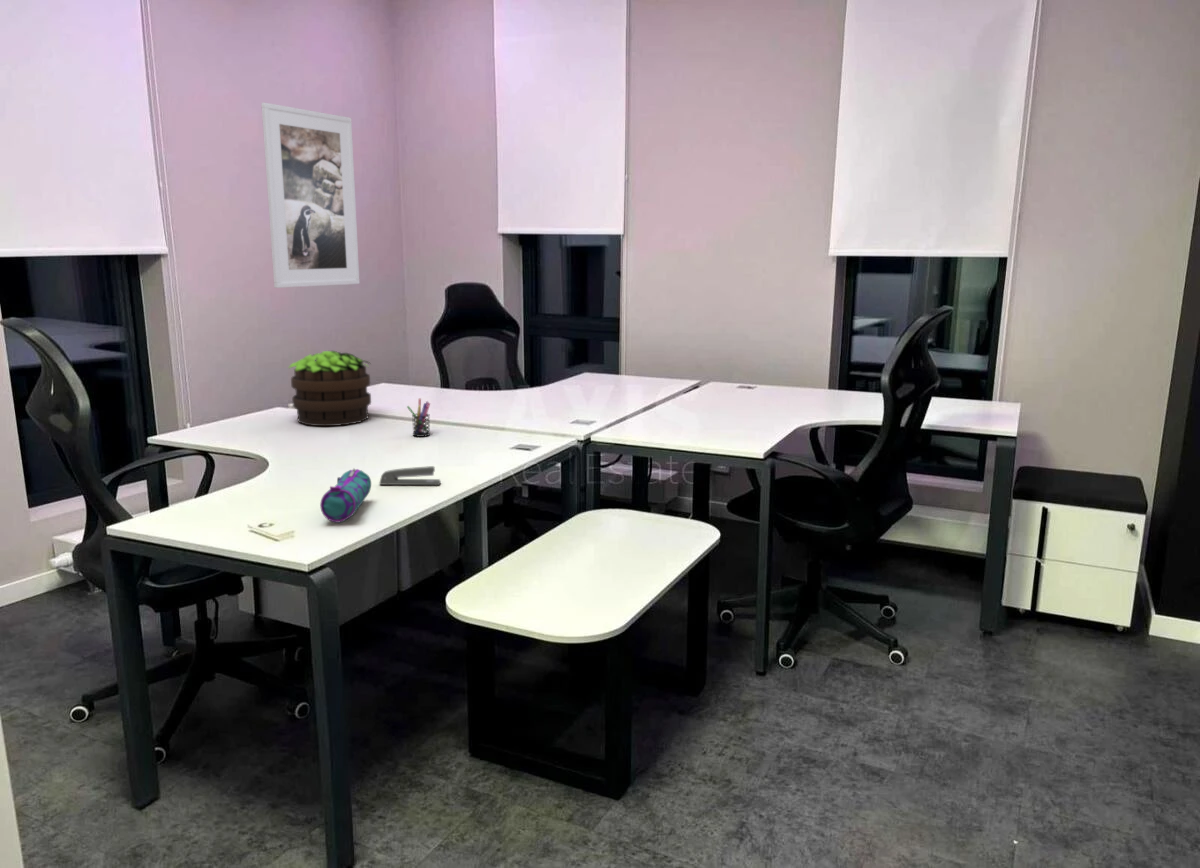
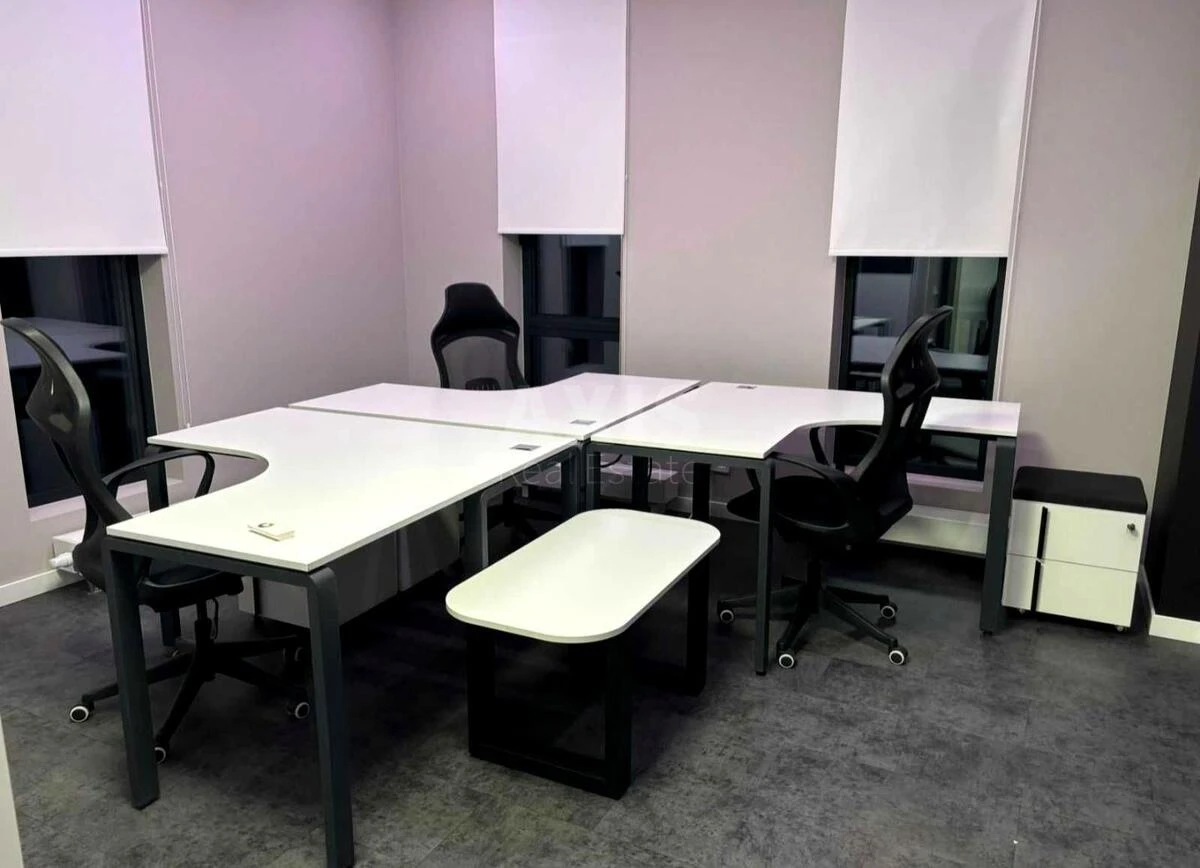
- stapler (410, 475)
- potted plant (331, 385)
- pen holder (418, 417)
- pencil case (346, 494)
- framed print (314, 200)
